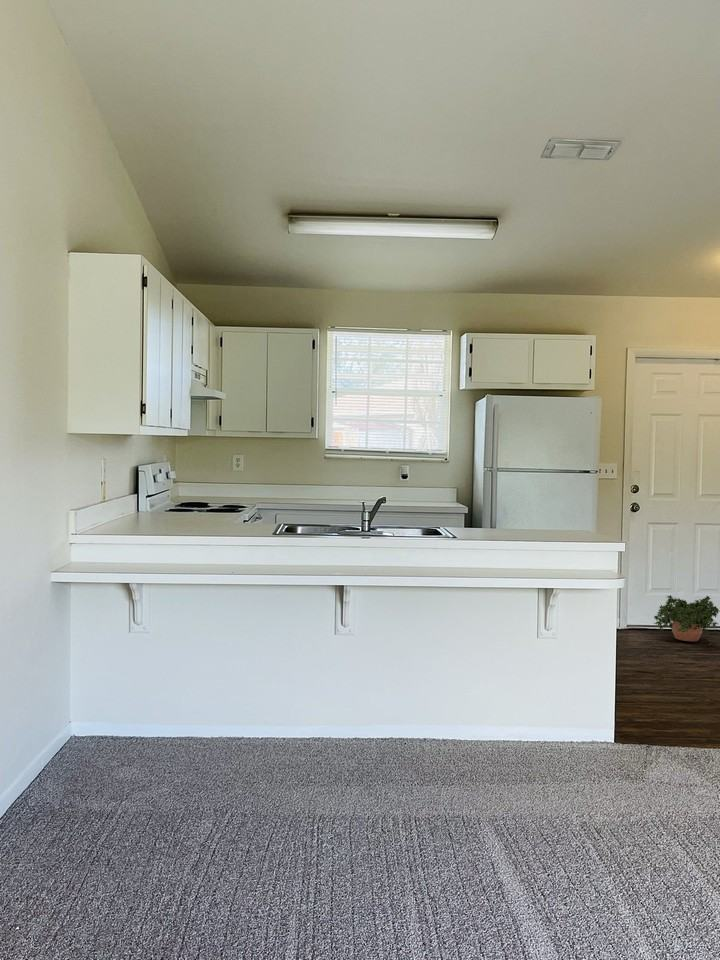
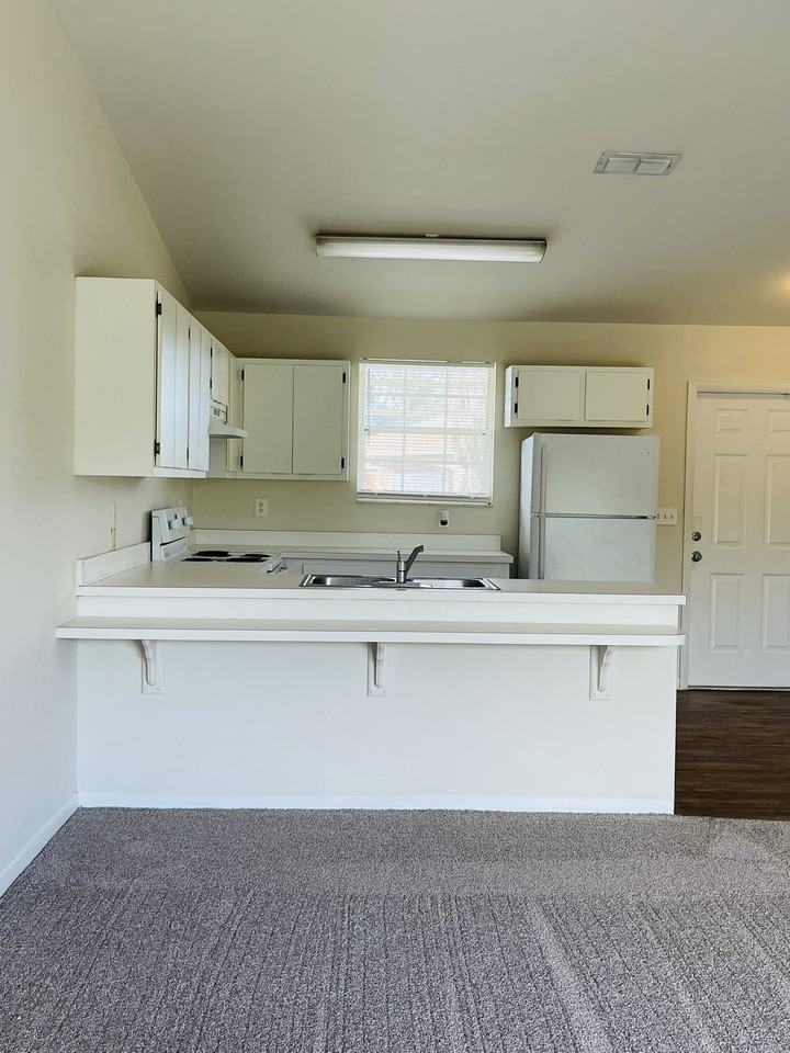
- potted plant (685, 618)
